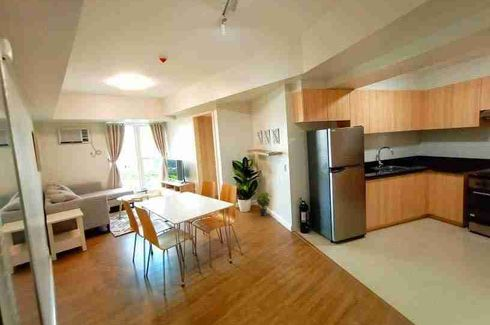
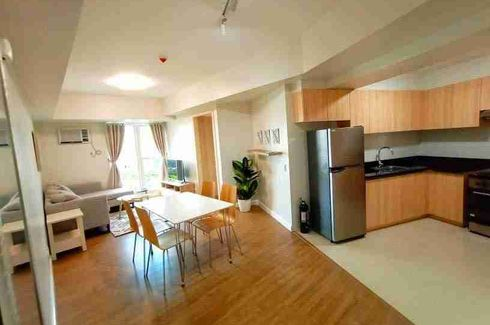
- potted plant (263, 203)
